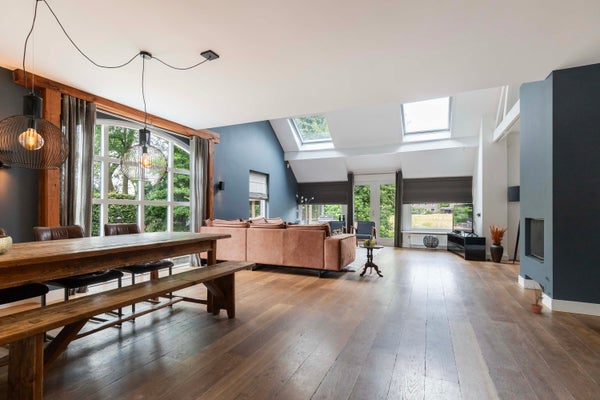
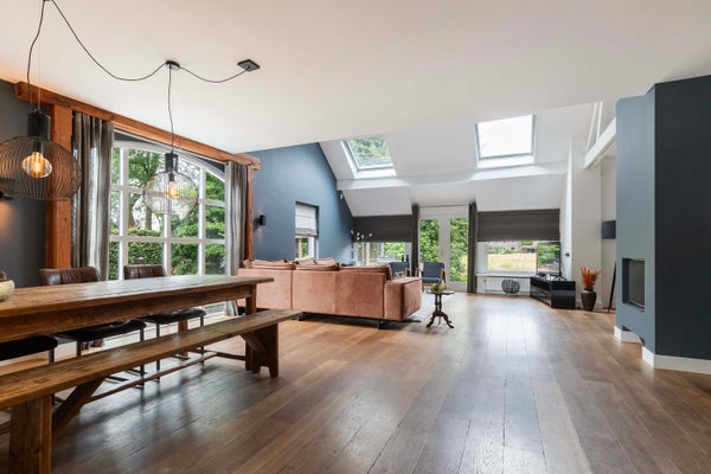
- potted plant (539, 296)
